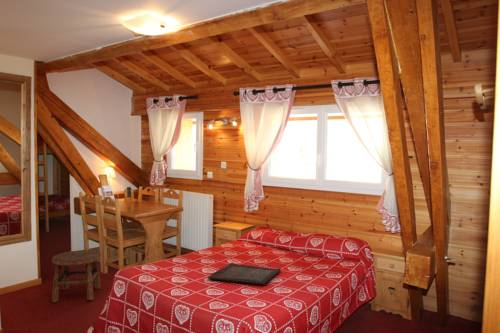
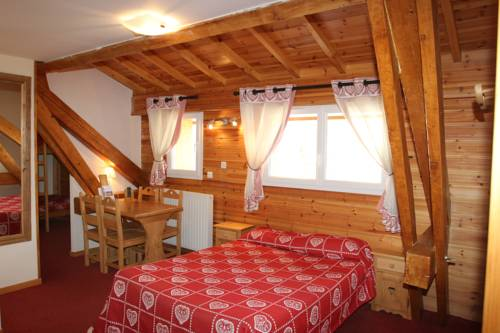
- serving tray (245, 273)
- stool (77, 274)
